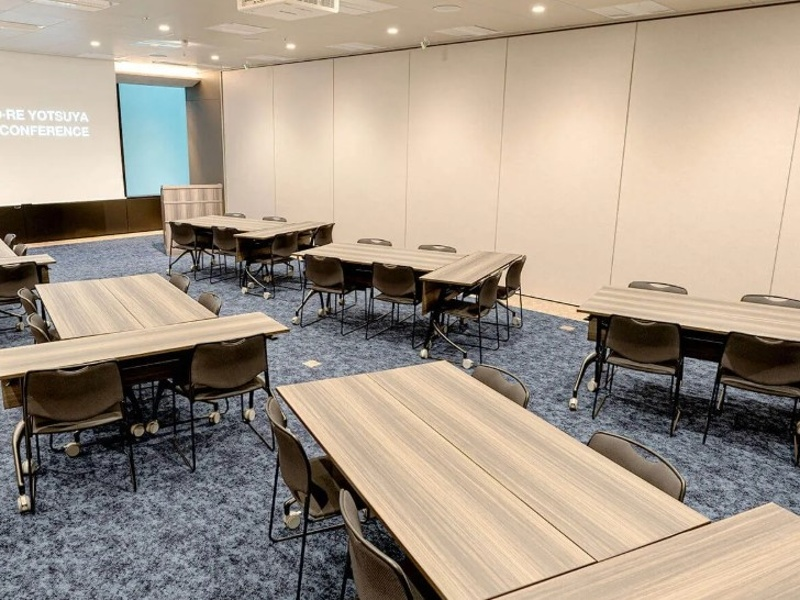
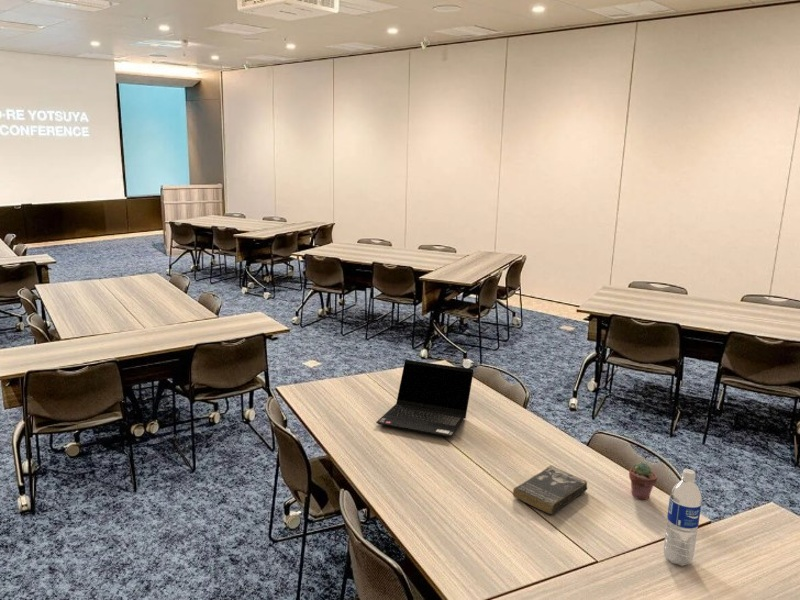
+ laptop computer (426, 396)
+ water bottle (683, 516)
+ book (551, 487)
+ potted succulent (642, 479)
